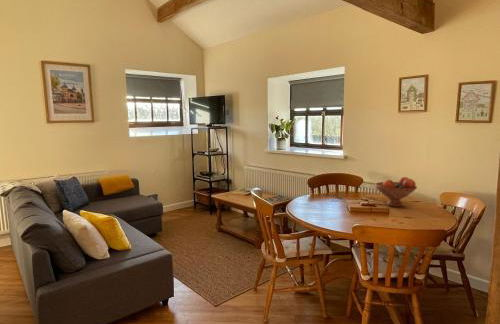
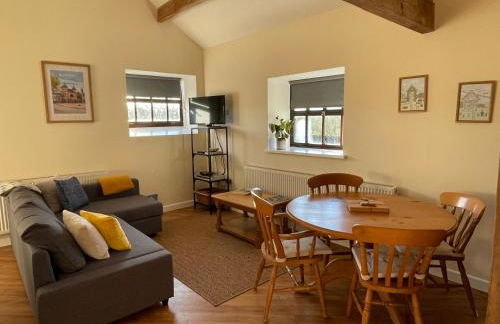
- fruit bowl (395, 191)
